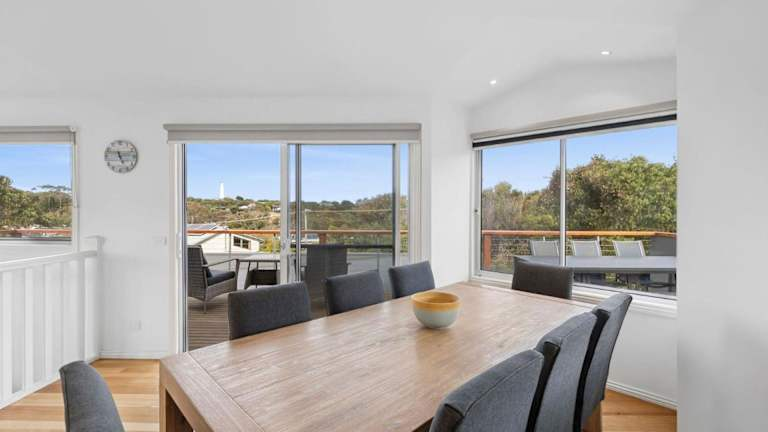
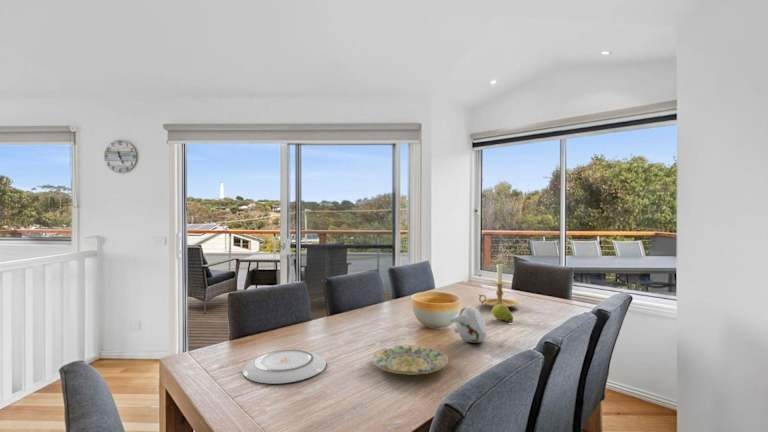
+ fruit (503, 312)
+ plate (409, 361)
+ candle holder (499, 284)
+ plate (285, 362)
+ teapot (469, 324)
